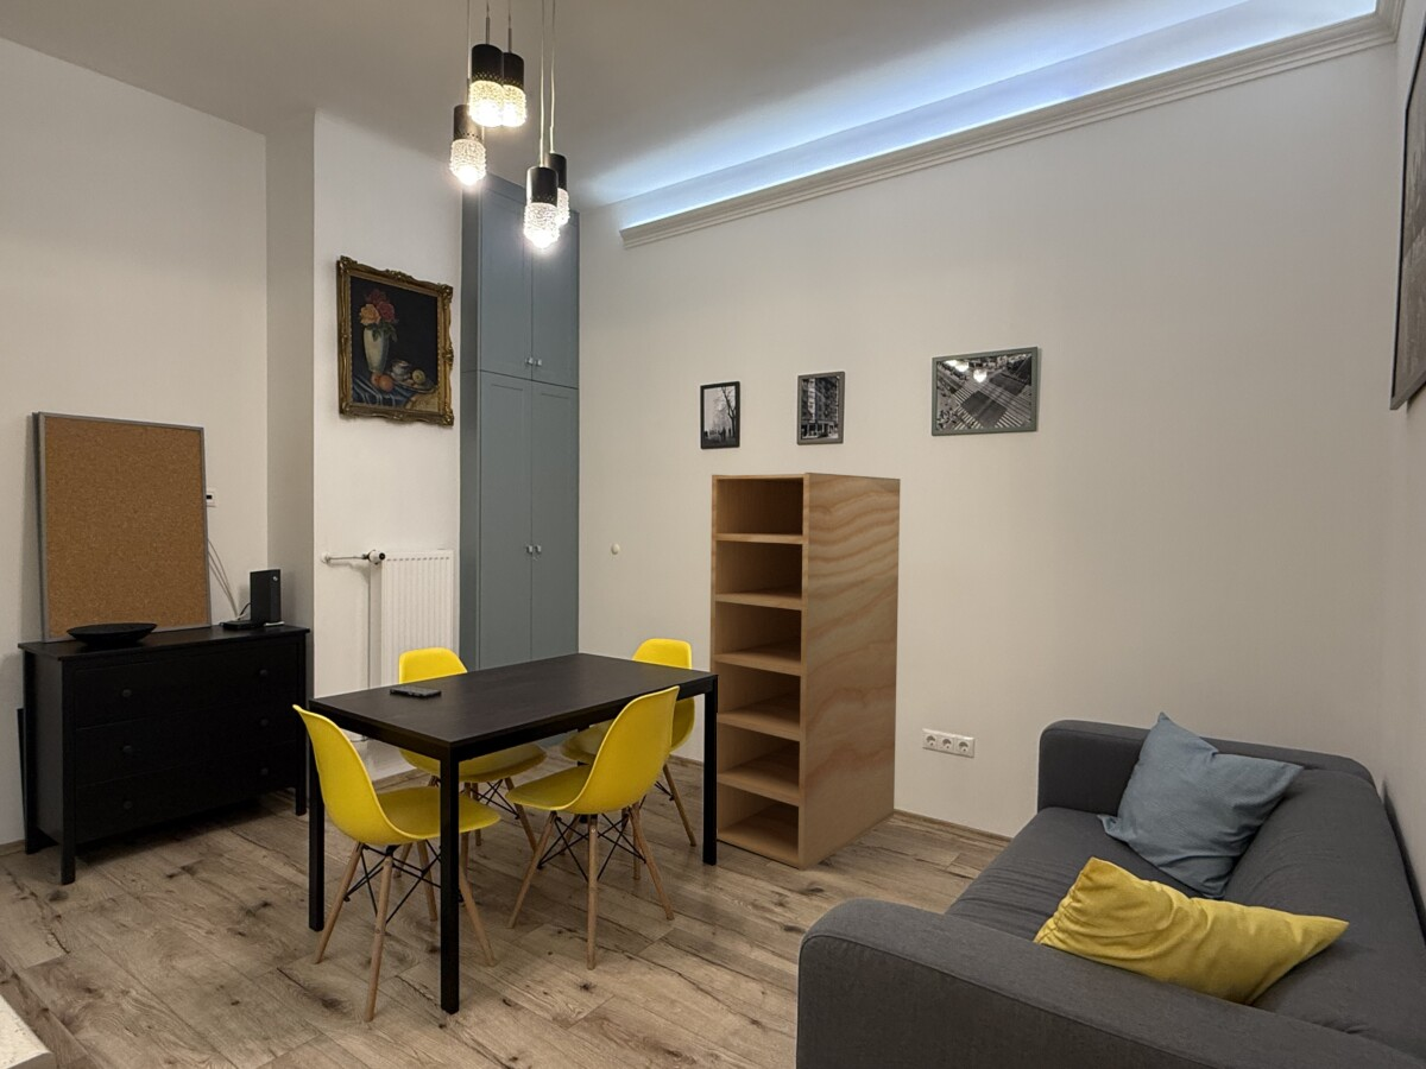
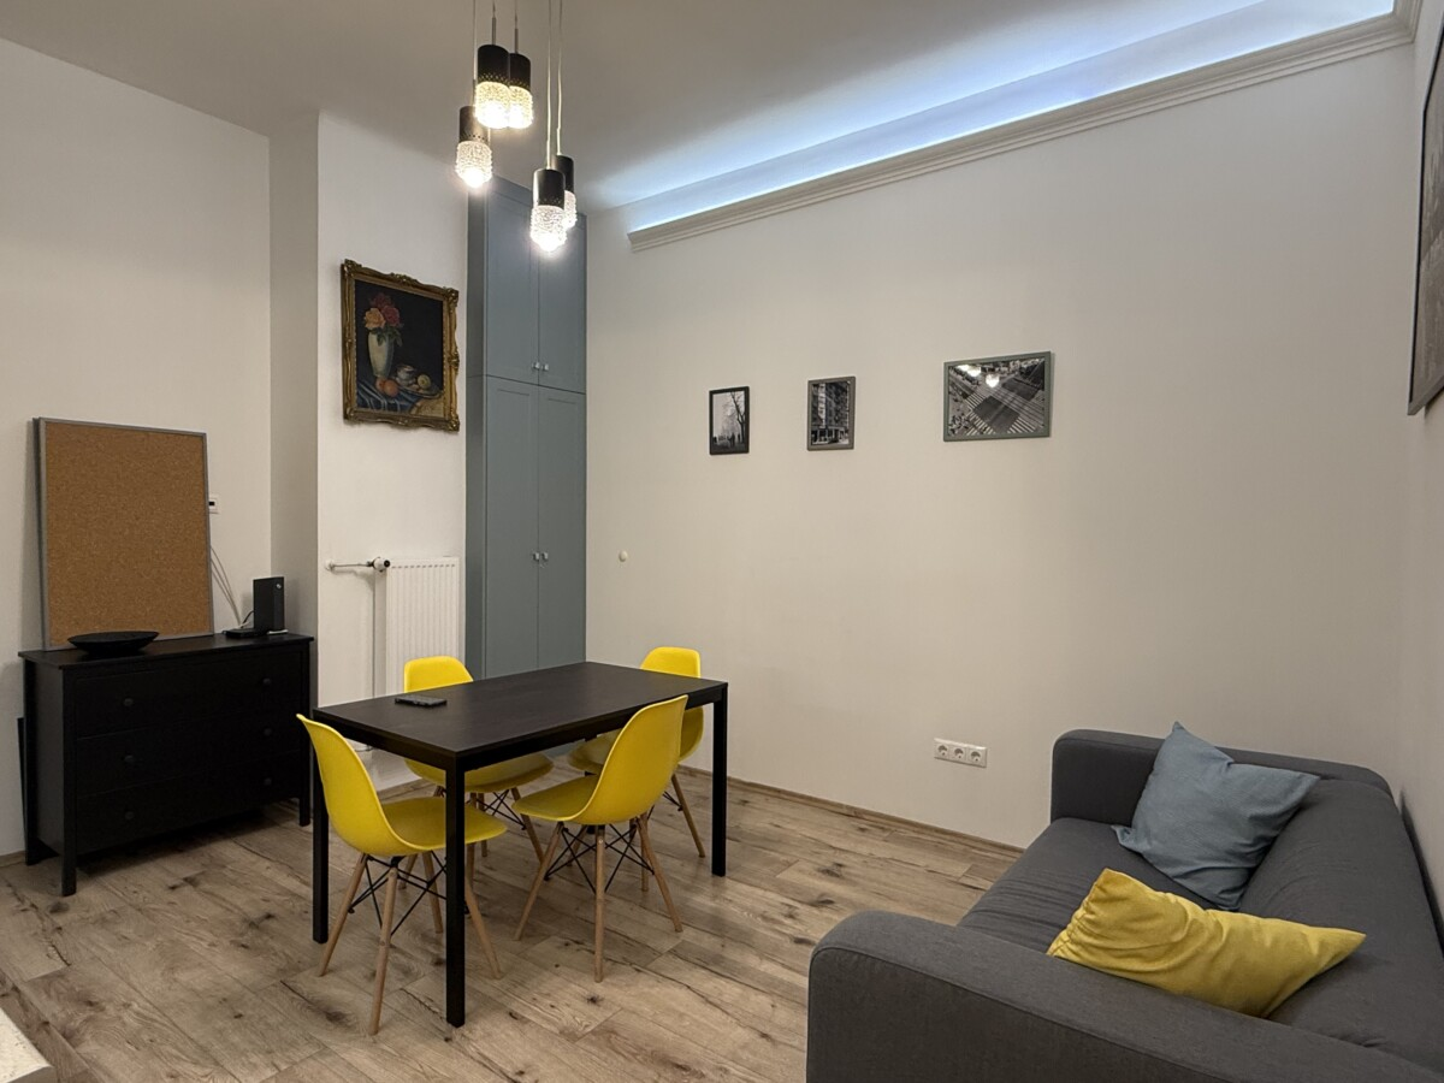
- bookshelf (807, 653)
